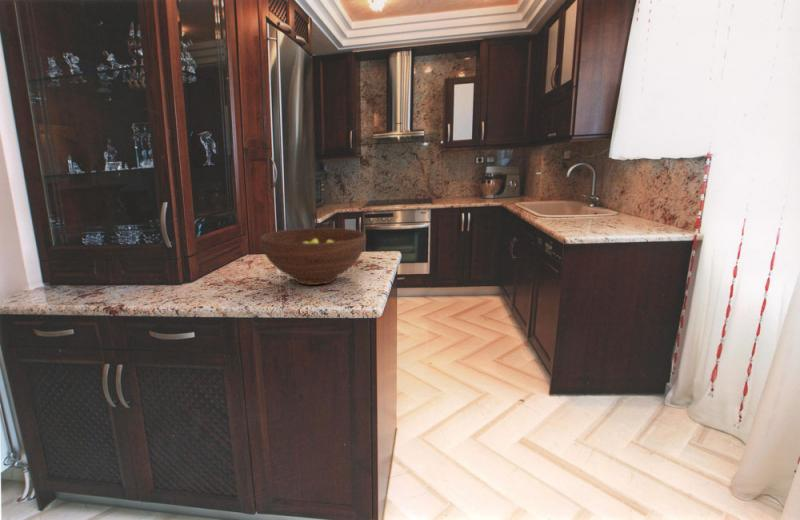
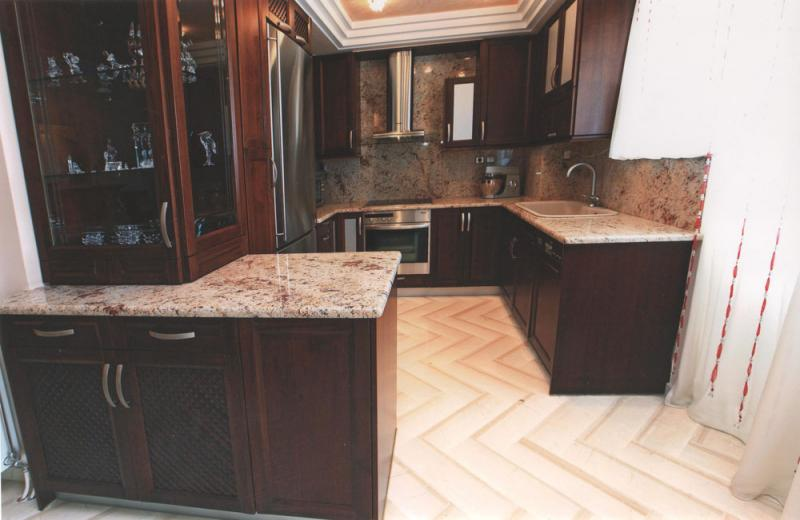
- fruit bowl (315, 257)
